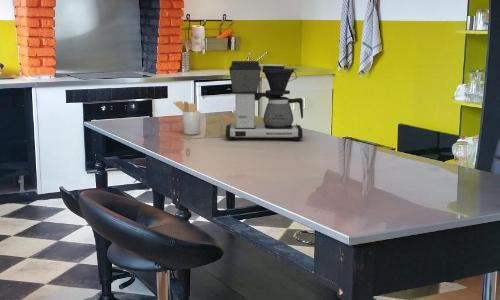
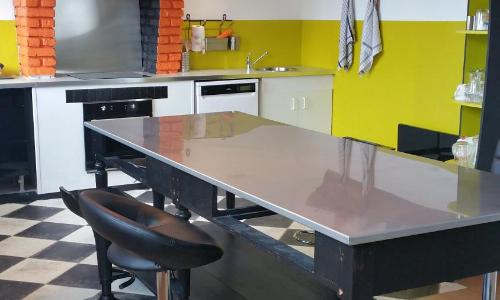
- utensil holder (187, 116)
- coffee maker (266, 97)
